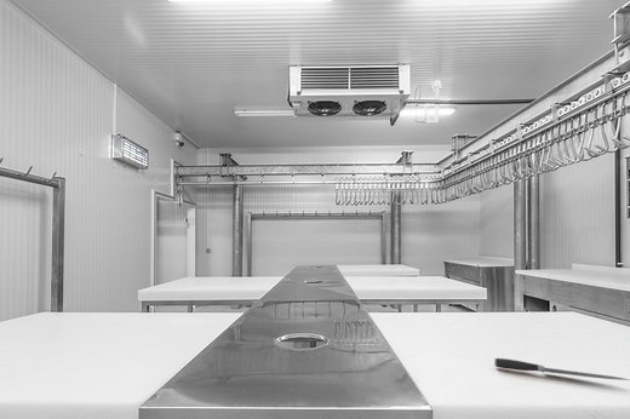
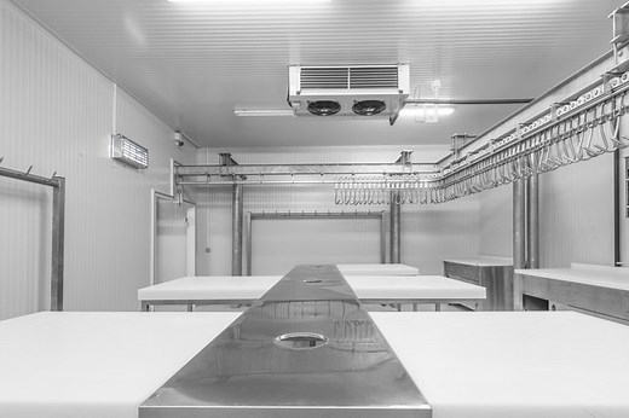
- kitchen knife (557, 371)
